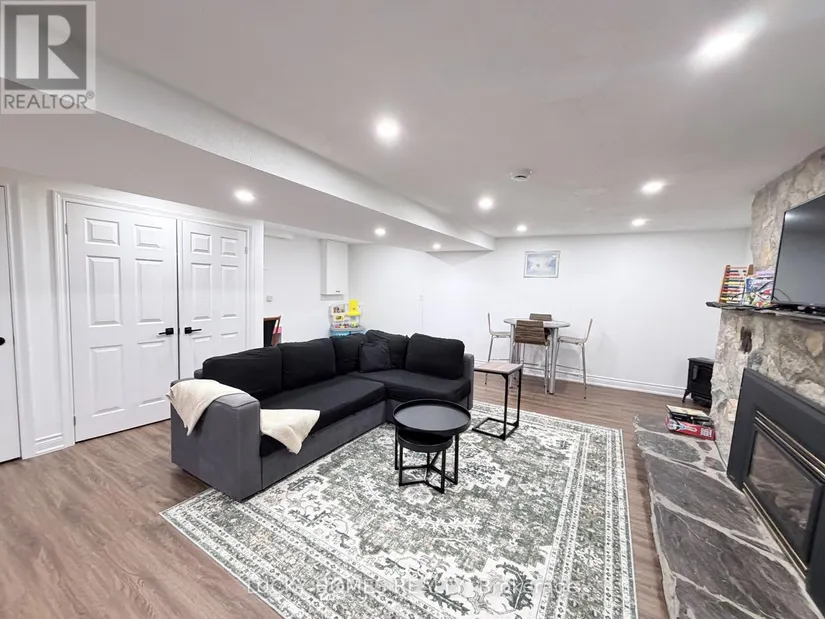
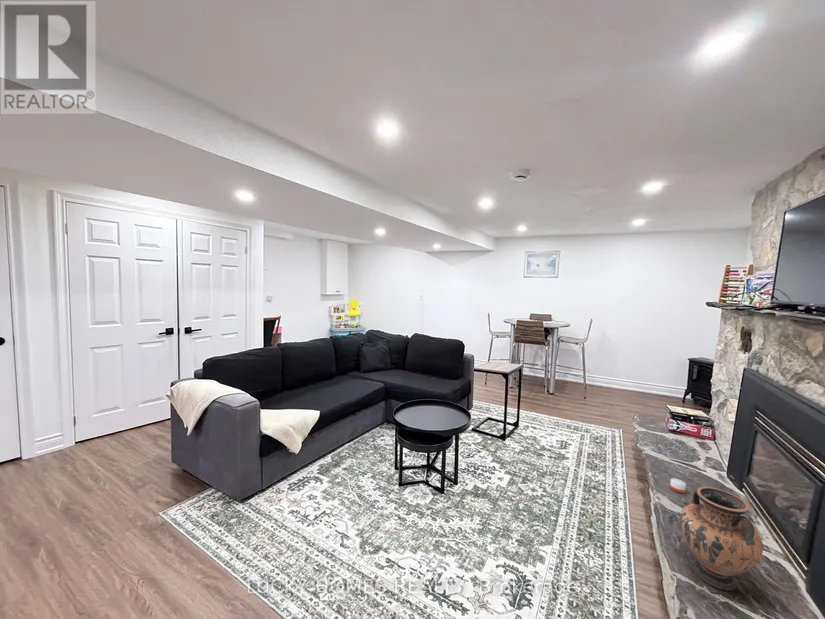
+ vase (718, 537)
+ candle (678, 481)
